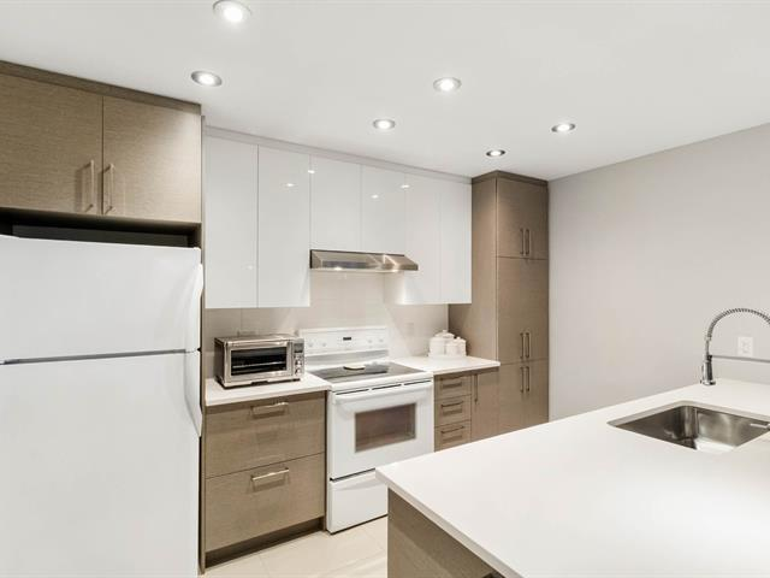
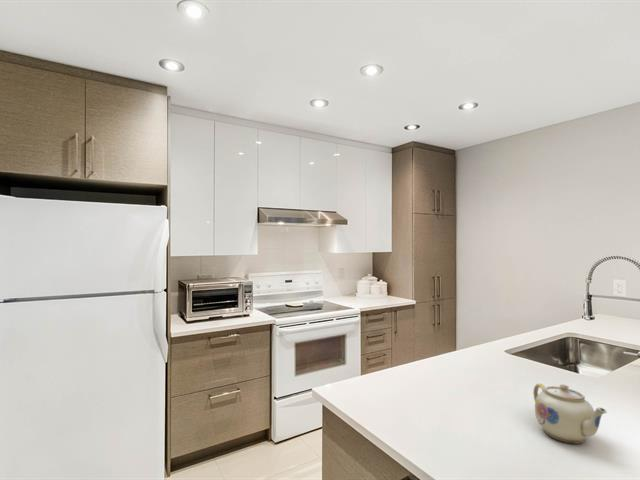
+ teapot (566, 410)
